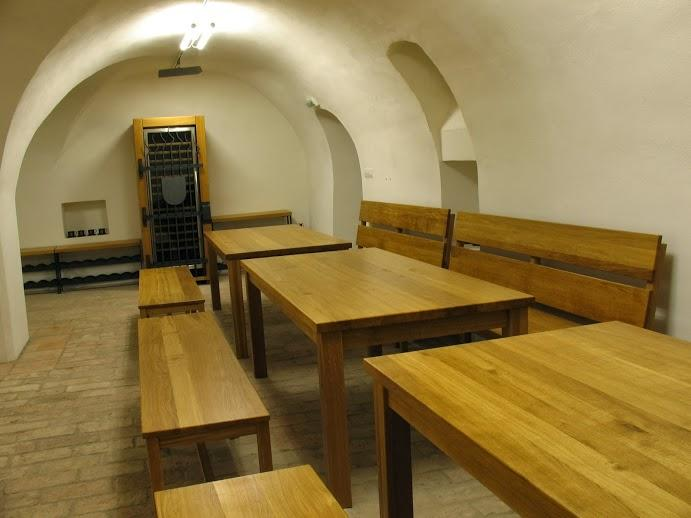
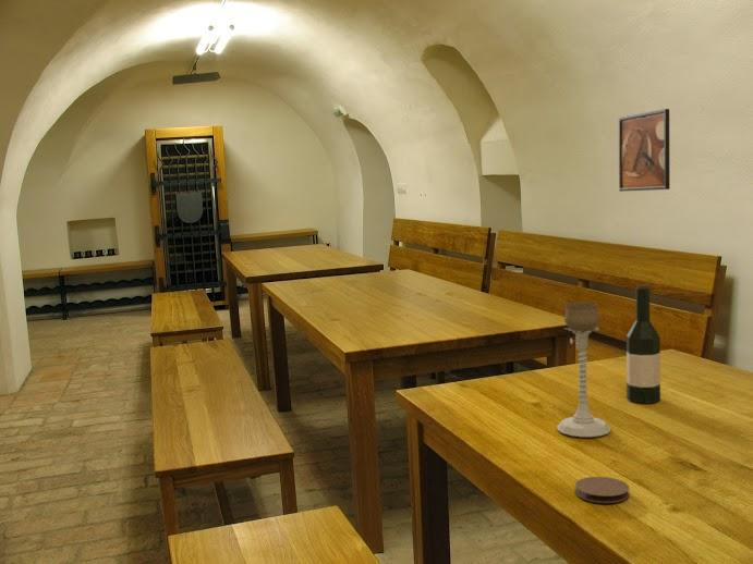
+ coaster (602, 489)
+ candle holder (582, 367)
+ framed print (643, 151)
+ wine bottle (643, 342)
